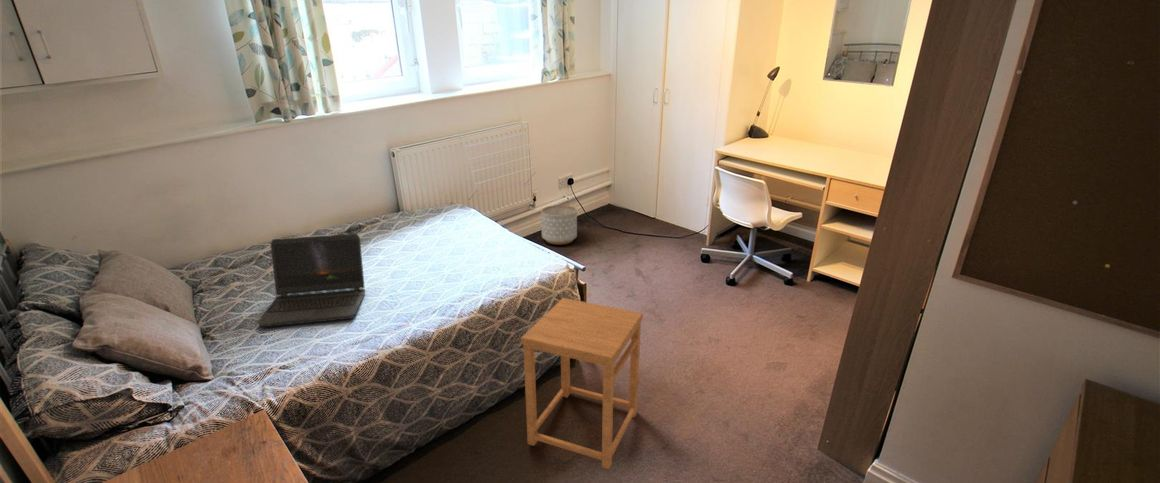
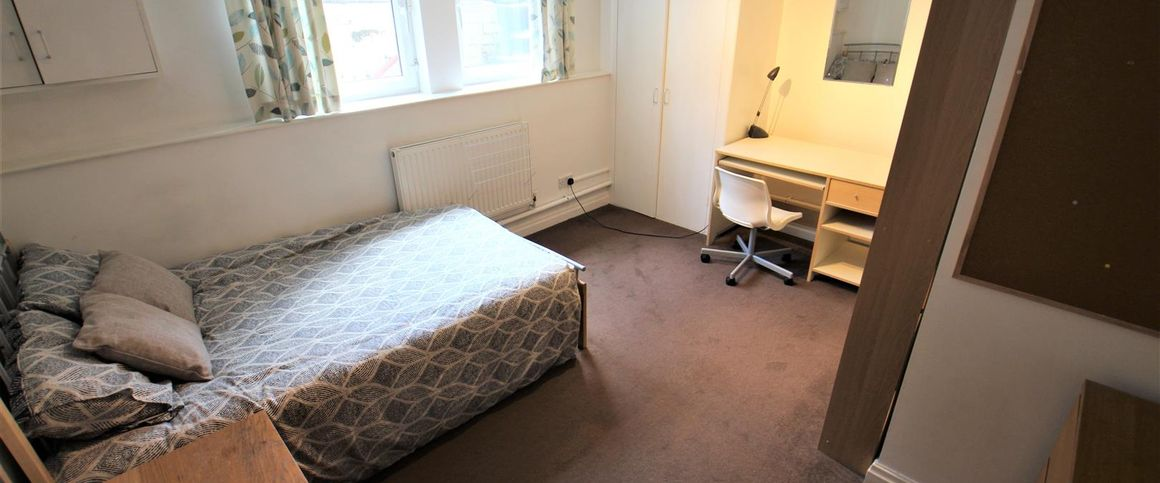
- planter (559, 225)
- laptop computer (311, 278)
- side table (582, 389)
